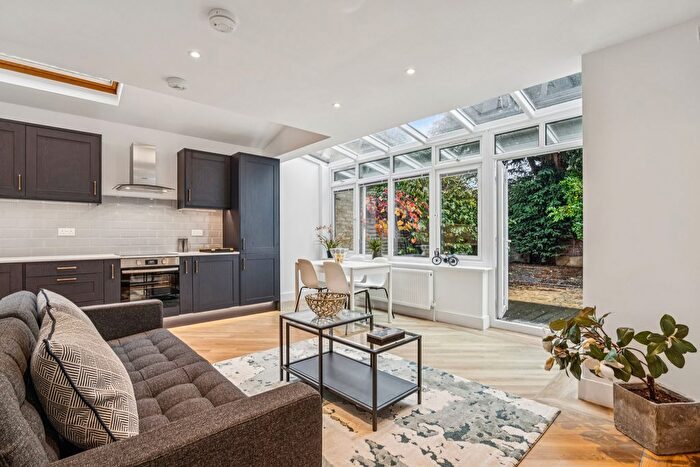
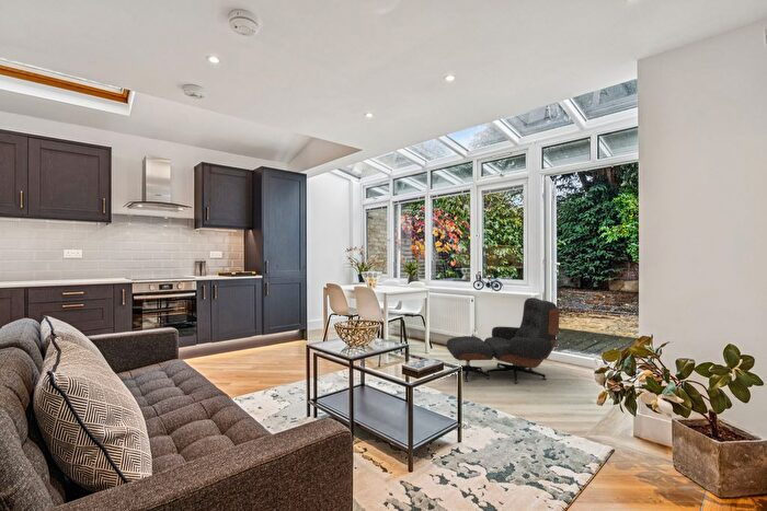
+ lounge chair (497, 337)
